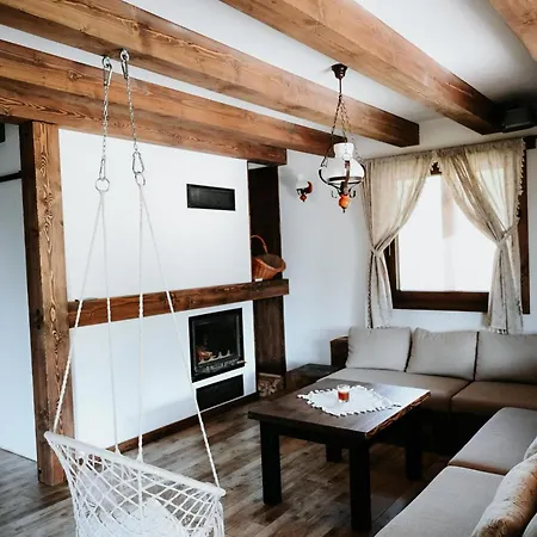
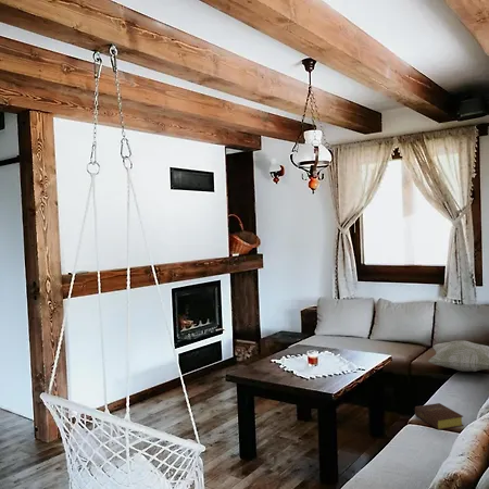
+ bible (438, 415)
+ decorative pillow (464, 355)
